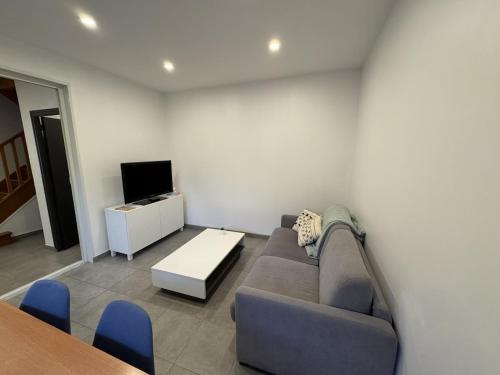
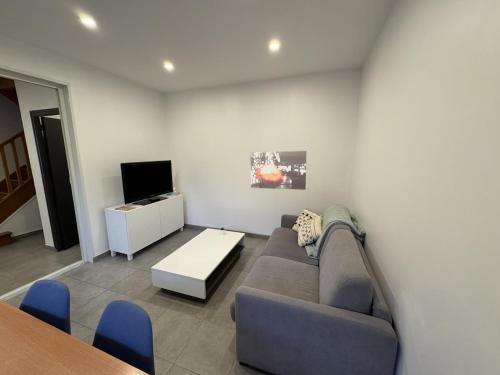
+ wall art (277, 170)
